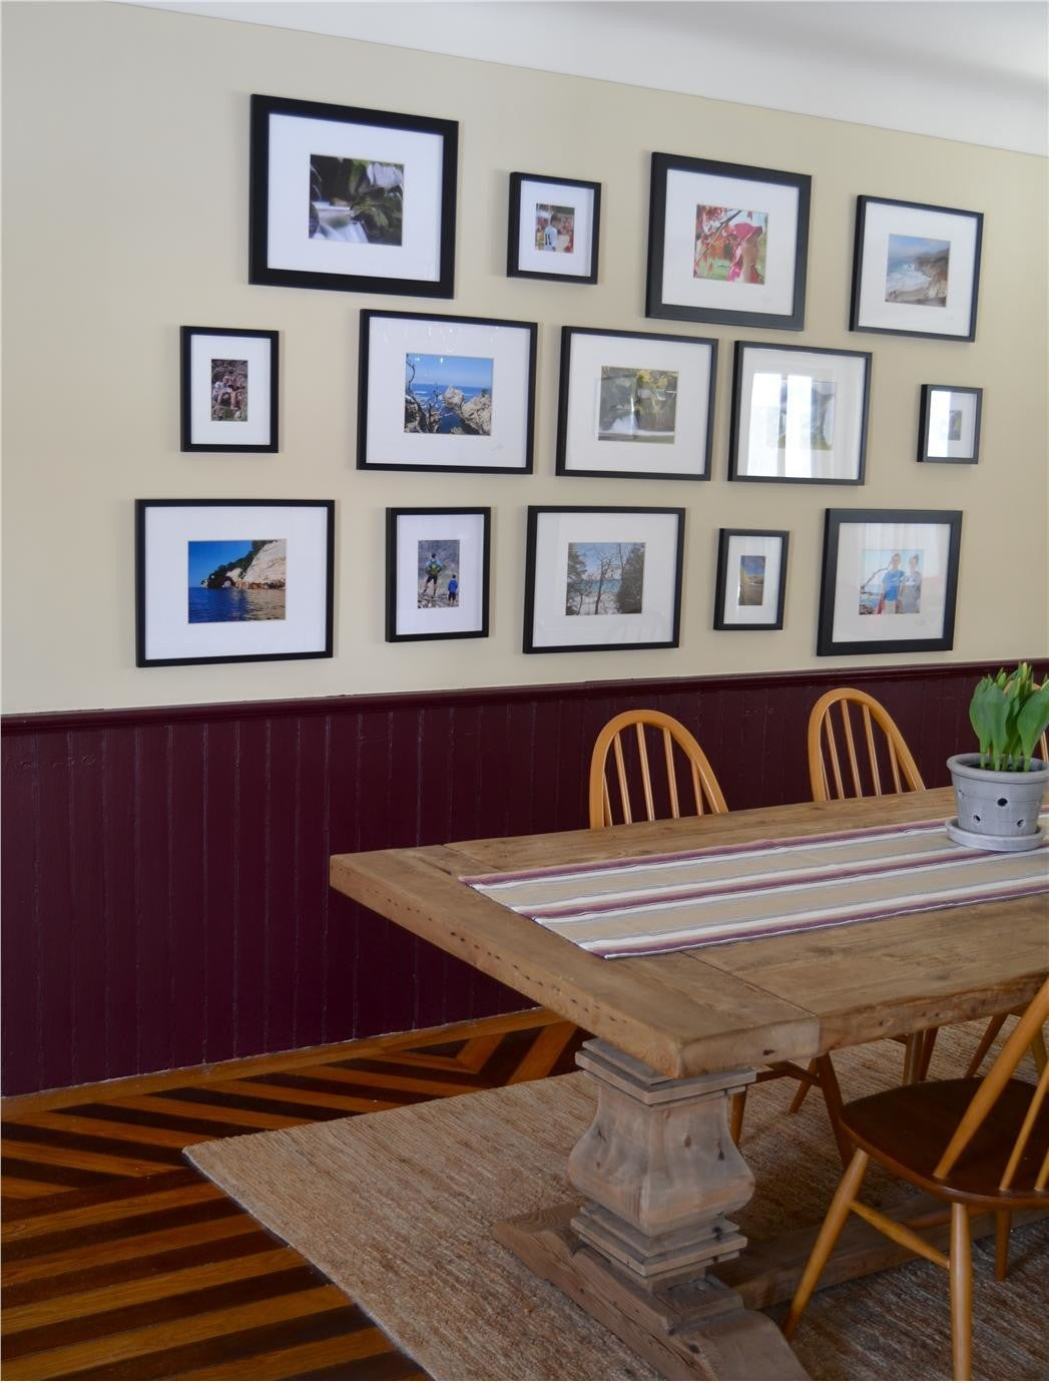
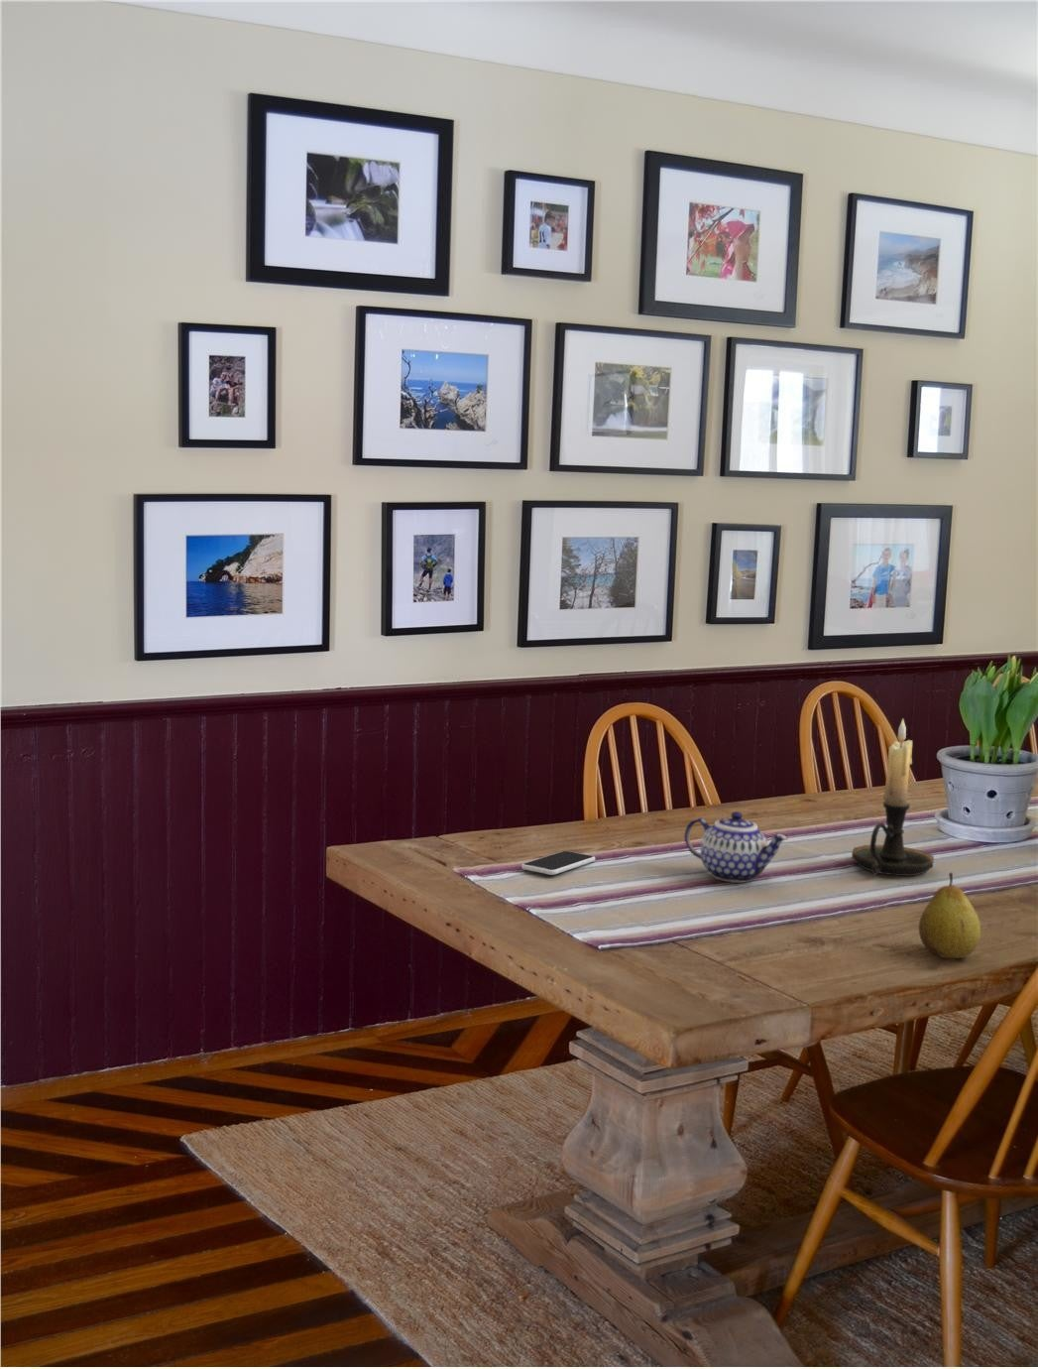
+ smartphone (558, 862)
+ teapot (735, 844)
+ fruit (951, 914)
+ candle holder (892, 794)
